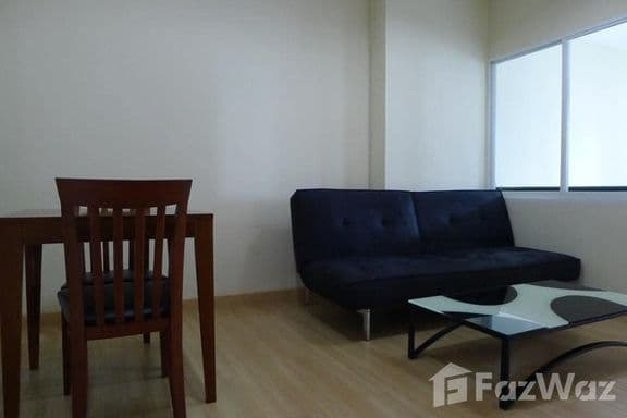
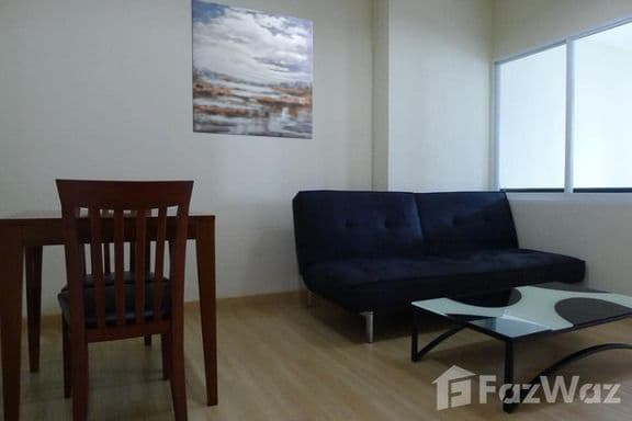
+ wall art (255, 73)
